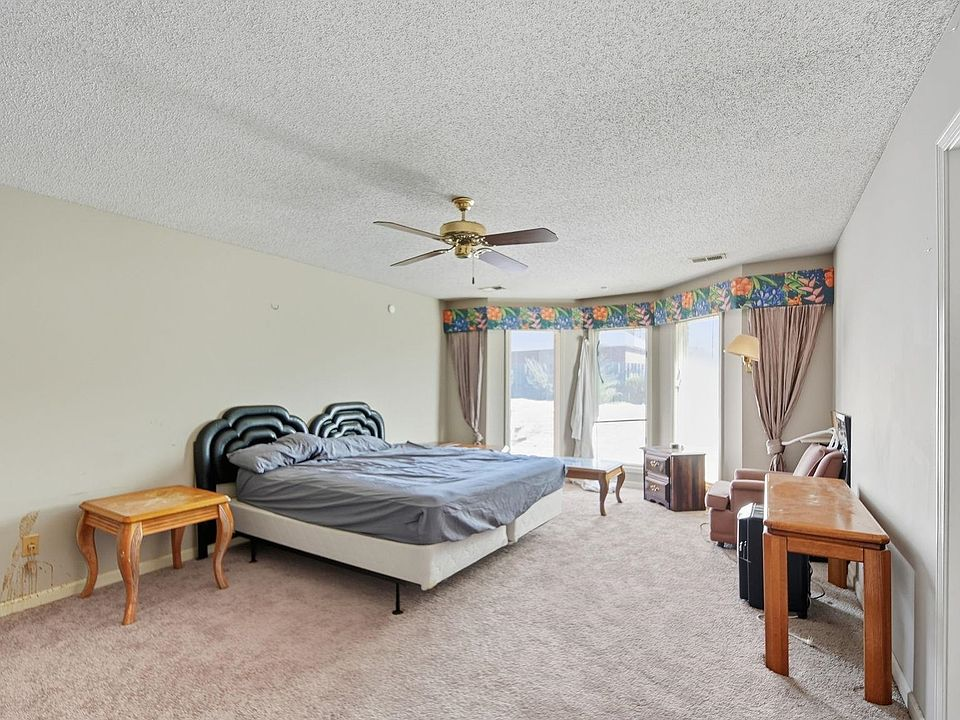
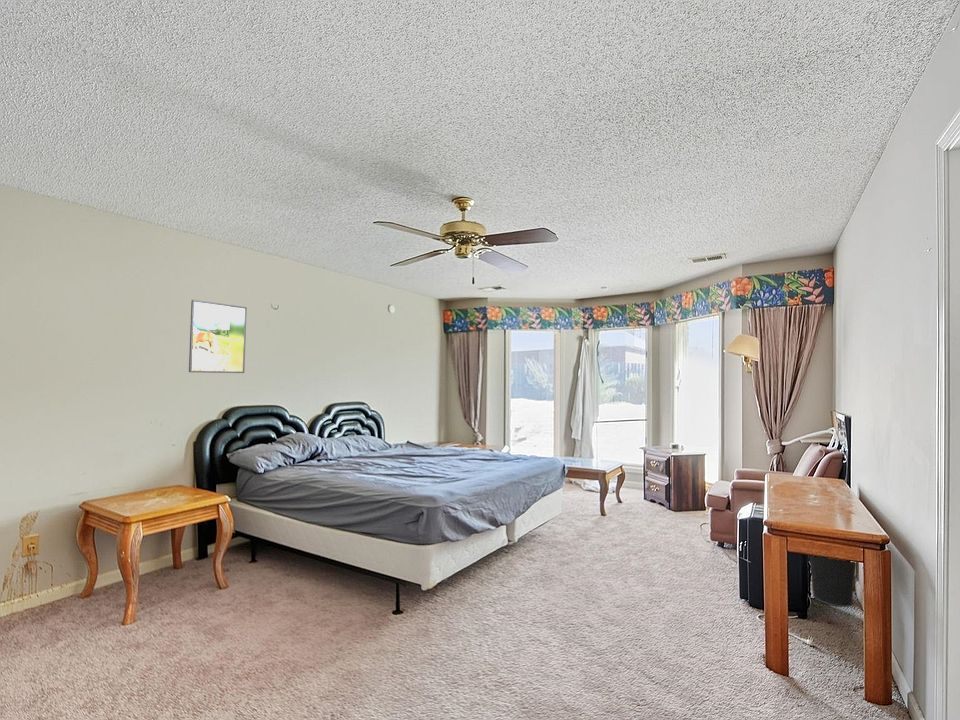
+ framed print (219, 338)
+ wastebasket (832, 576)
